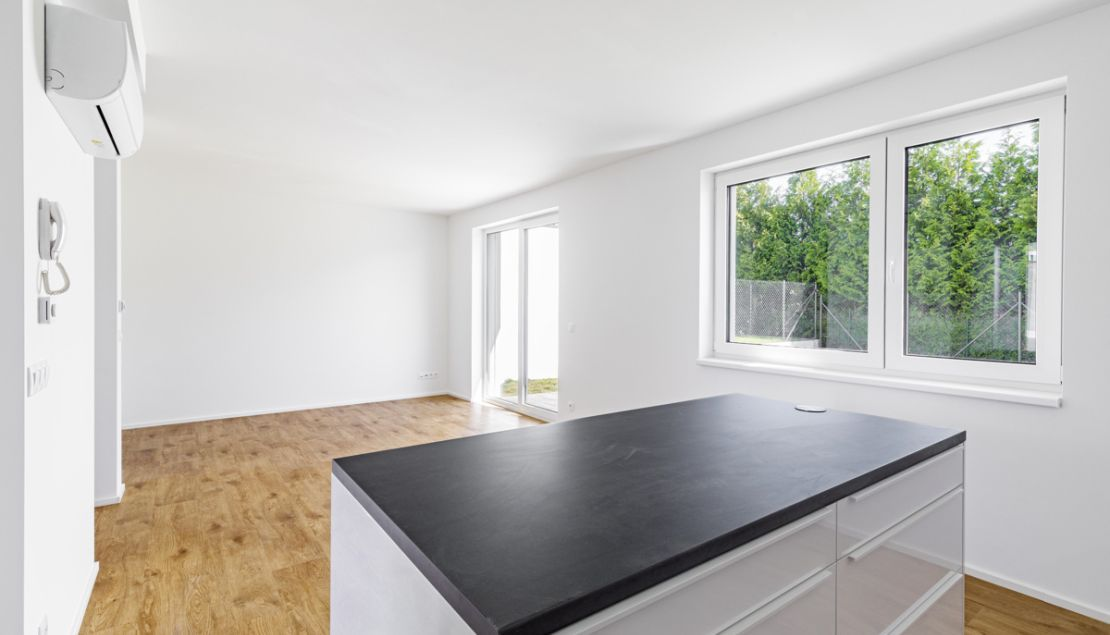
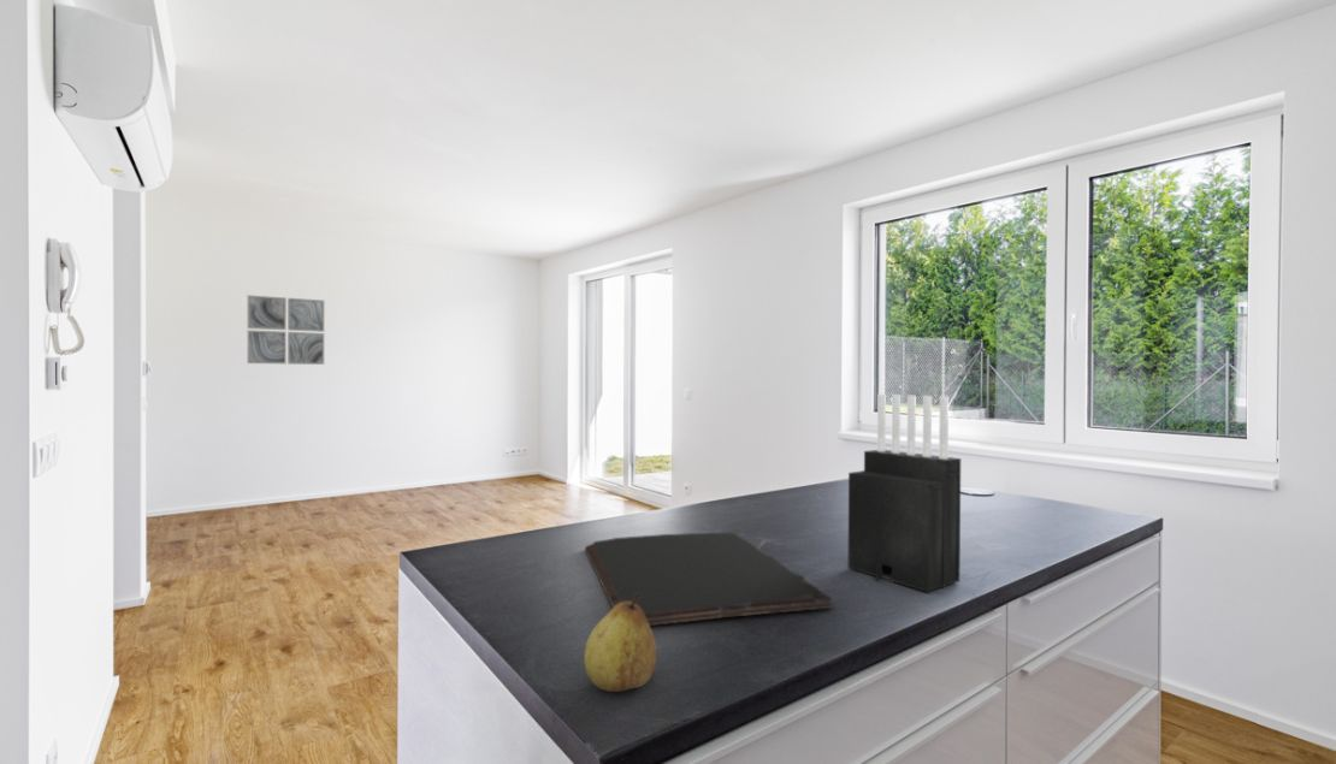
+ fruit (620, 636)
+ knife block (899, 485)
+ wall art (285, 332)
+ cutting board (691, 568)
